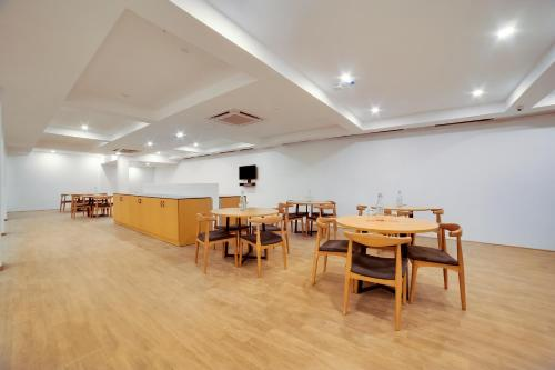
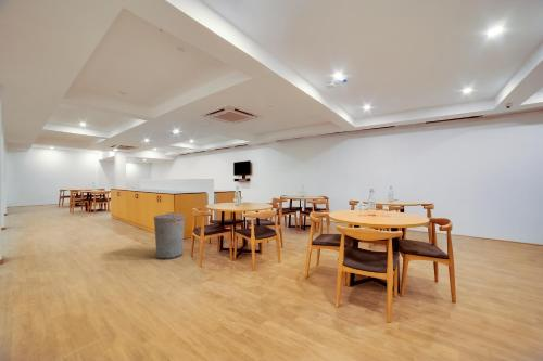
+ trash can (169, 233)
